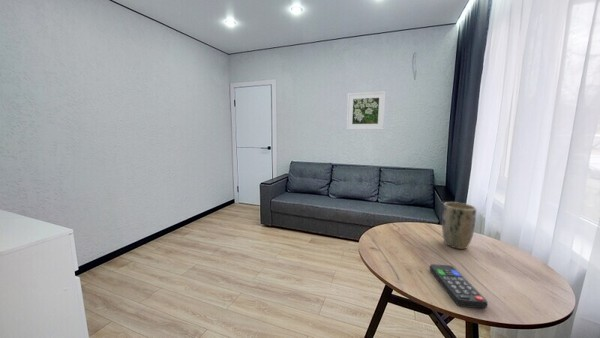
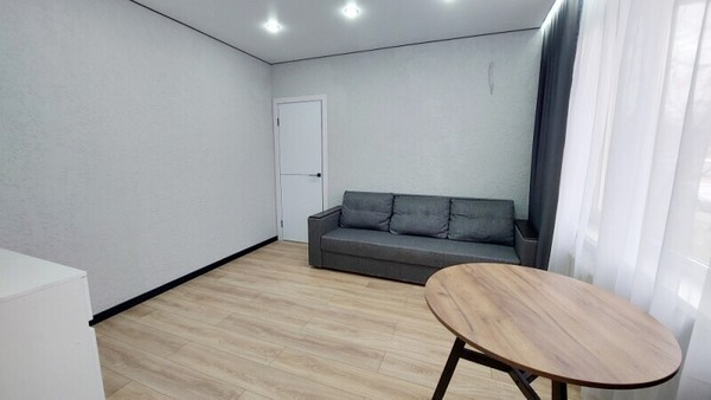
- plant pot (457, 225)
- remote control (454, 283)
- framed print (365, 111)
